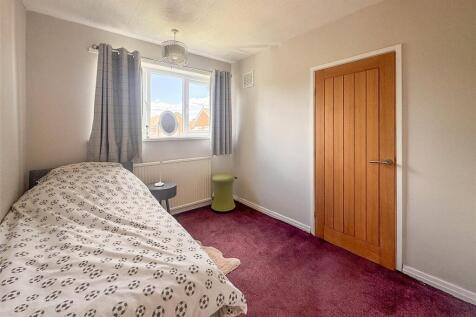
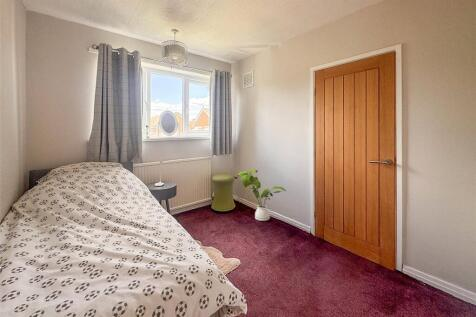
+ house plant (257, 195)
